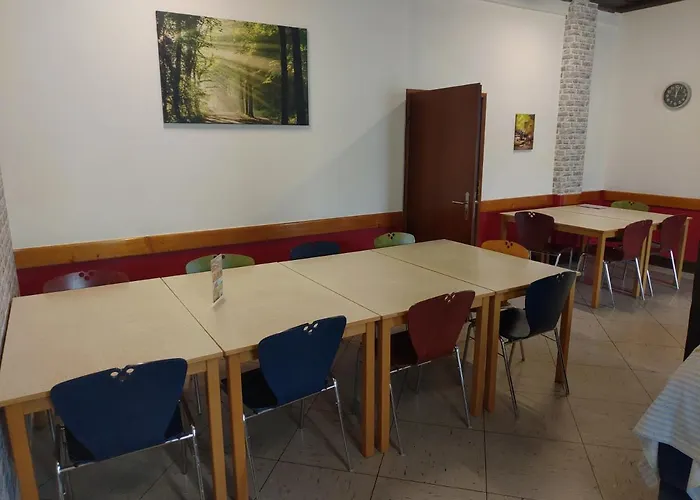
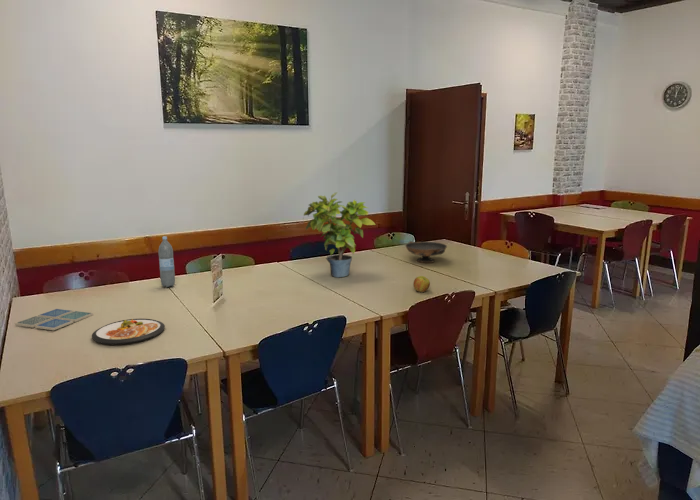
+ water bottle (166, 261)
+ decorative bowl (425, 253)
+ dish (129, 328)
+ drink coaster (55, 318)
+ apple (421, 283)
+ potted plant (336, 234)
